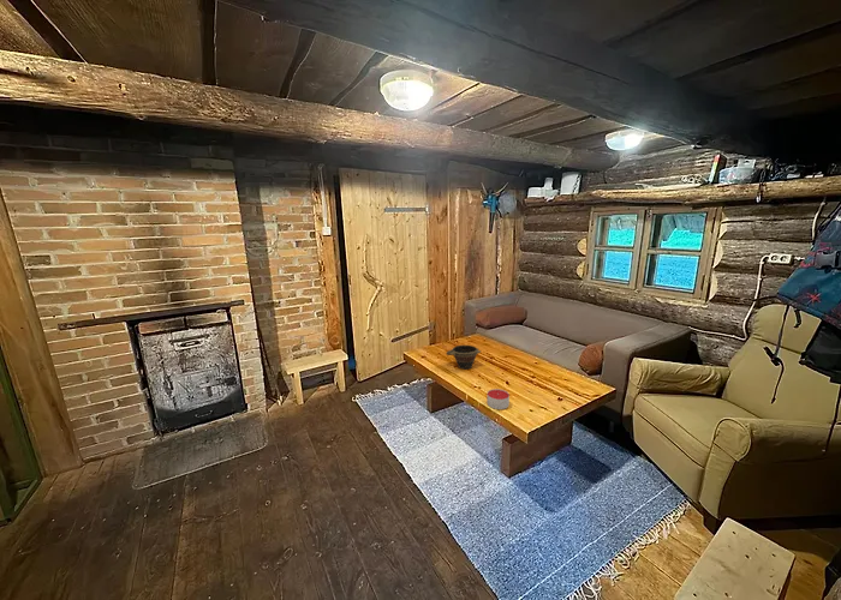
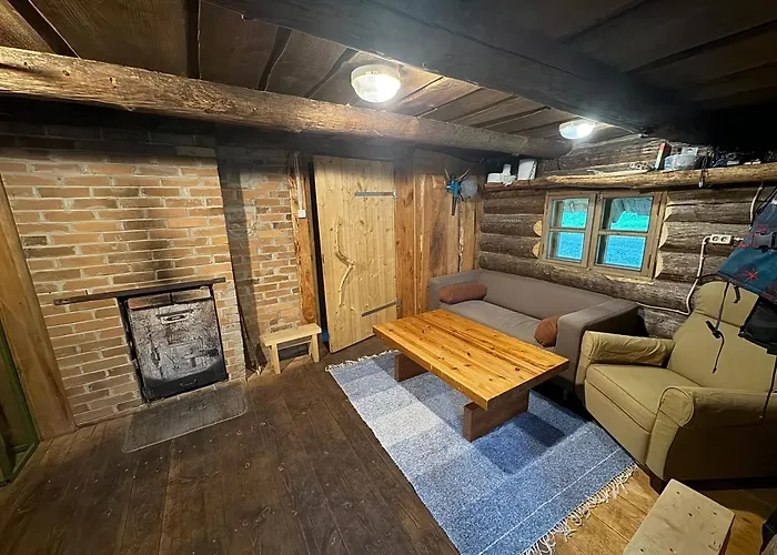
- candle (497, 398)
- bowl (464, 356)
